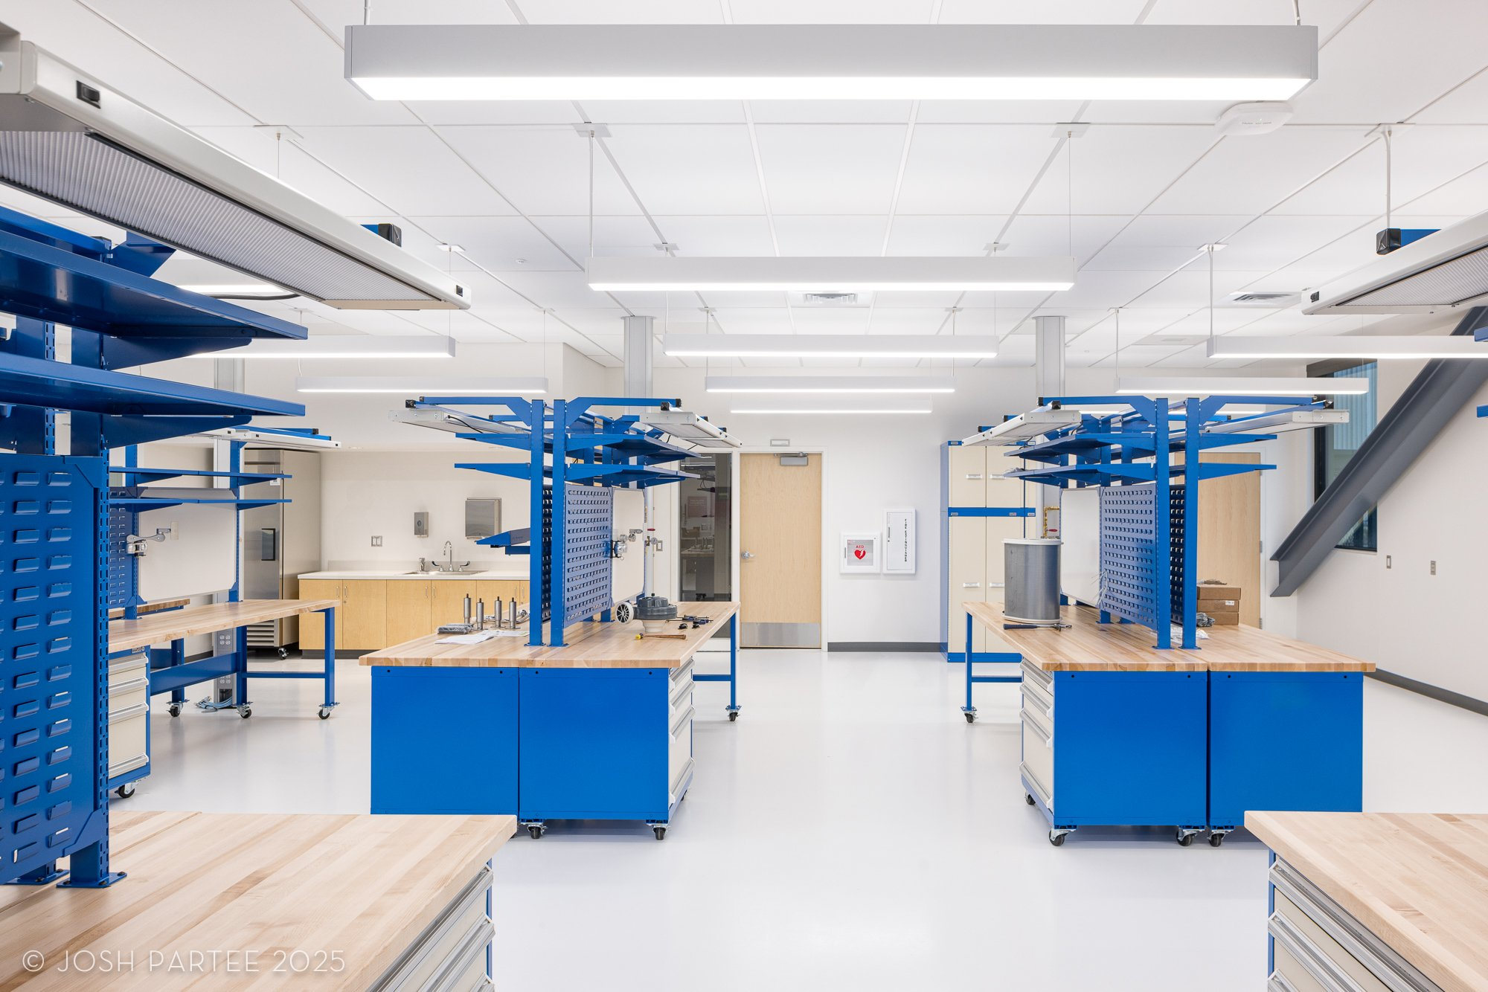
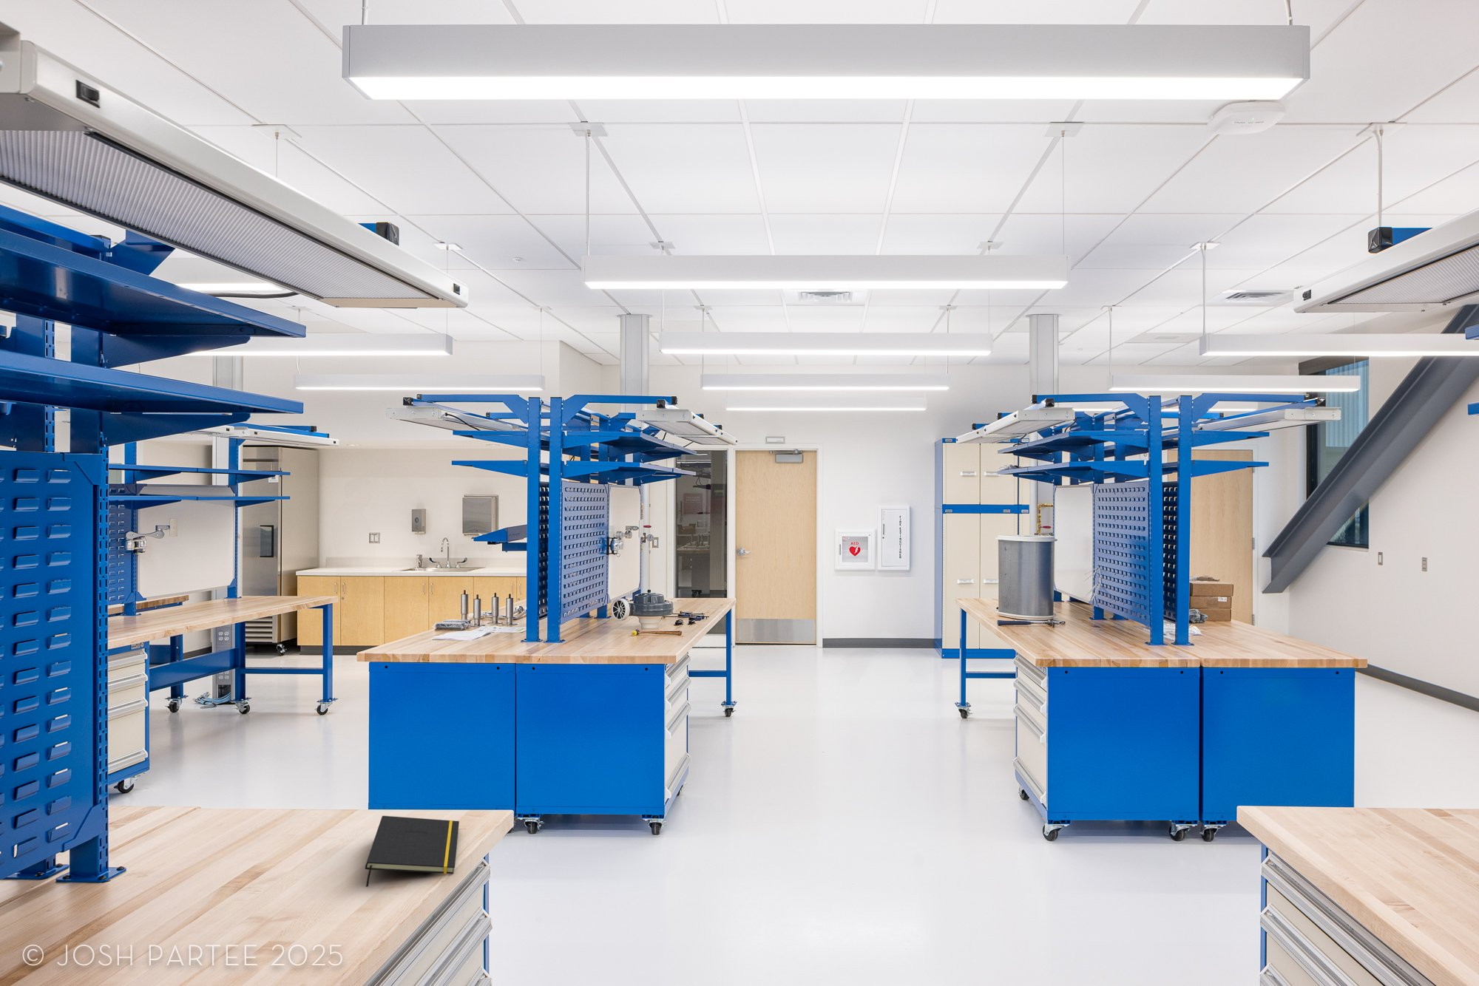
+ notepad (416, 843)
